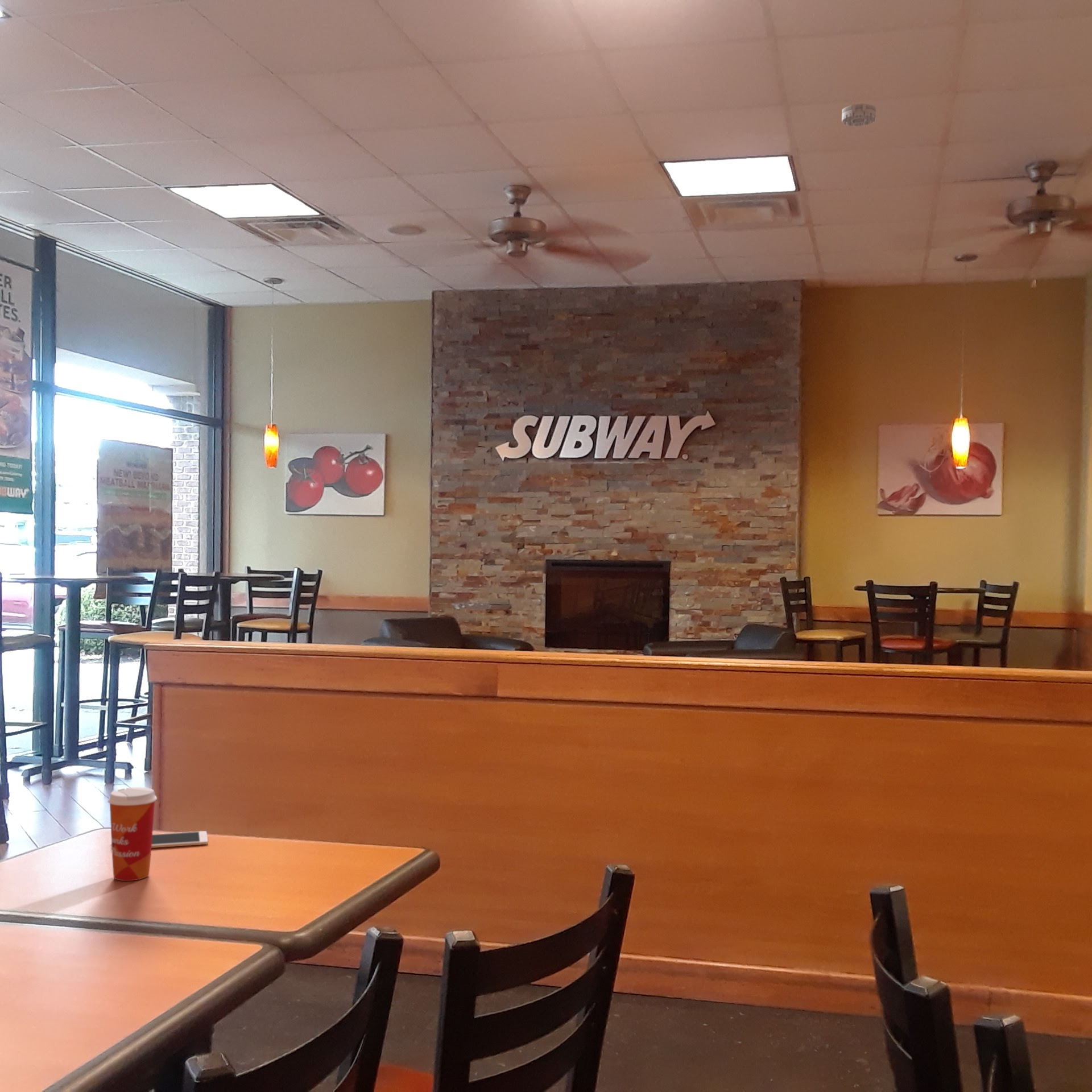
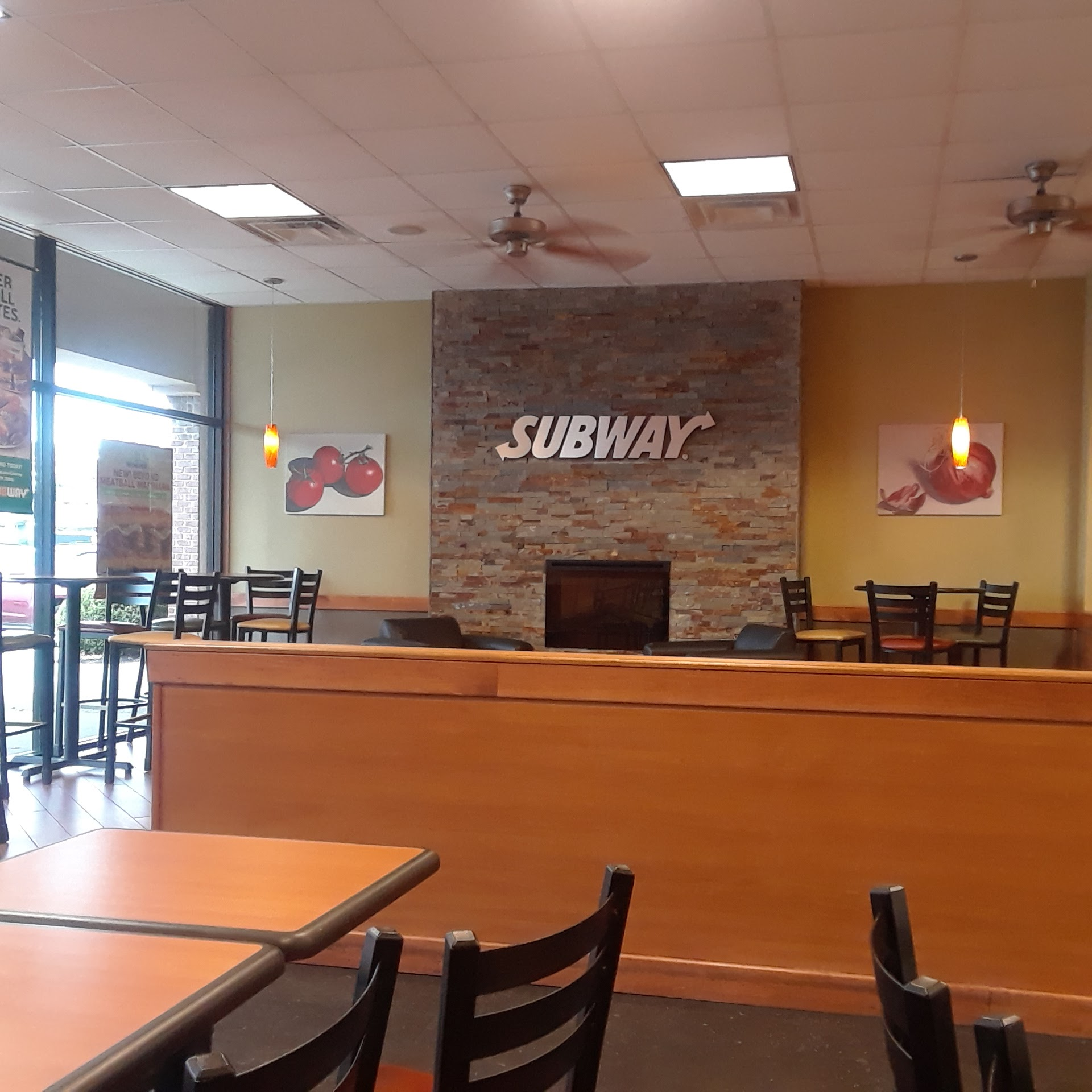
- smoke detector (859, 114)
- paper cup (132, 834)
- cell phone (162, 840)
